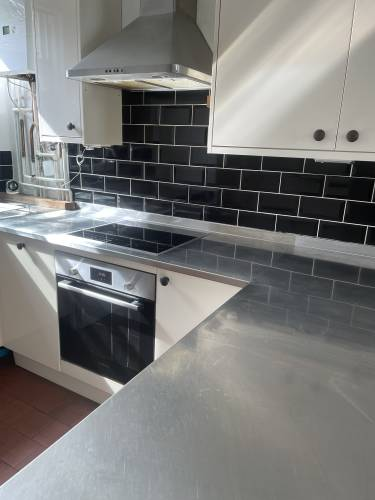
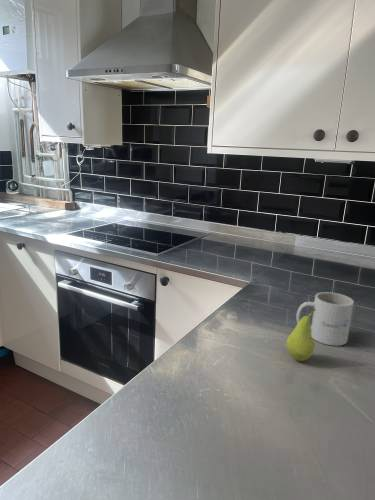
+ mug (323, 316)
+ fruit (301, 333)
